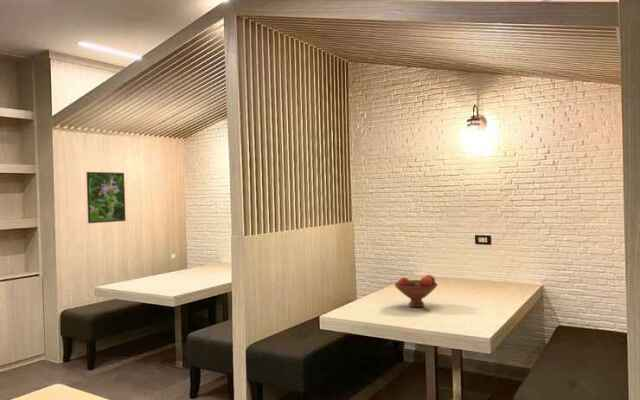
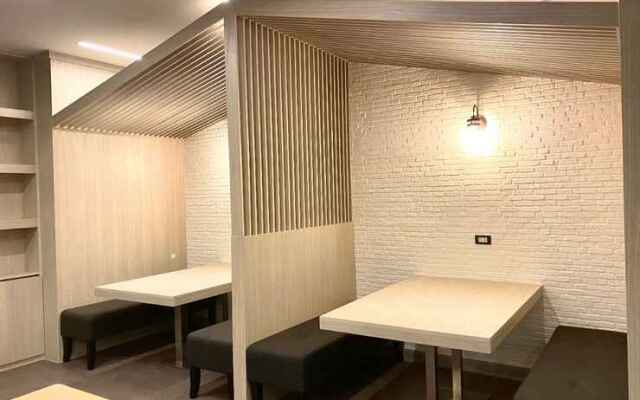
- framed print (106, 197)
- fruit bowl (416, 290)
